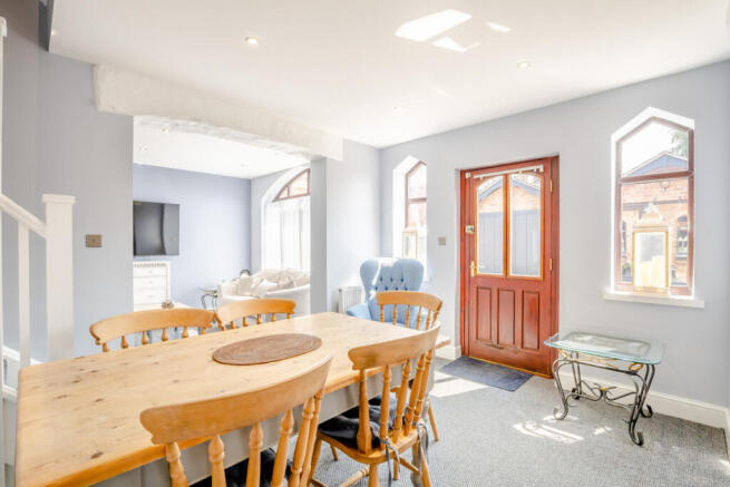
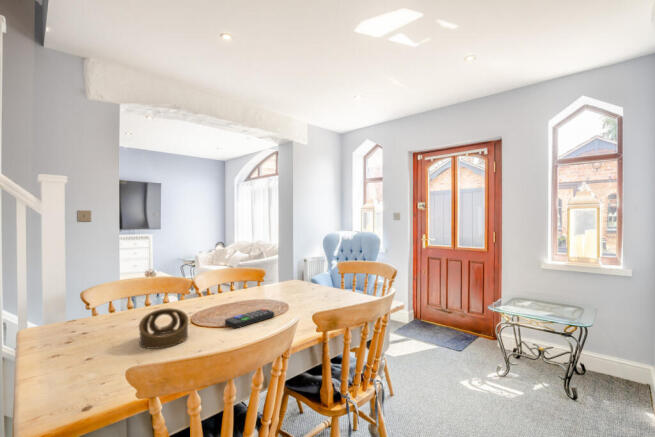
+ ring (164, 326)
+ remote control (250, 317)
